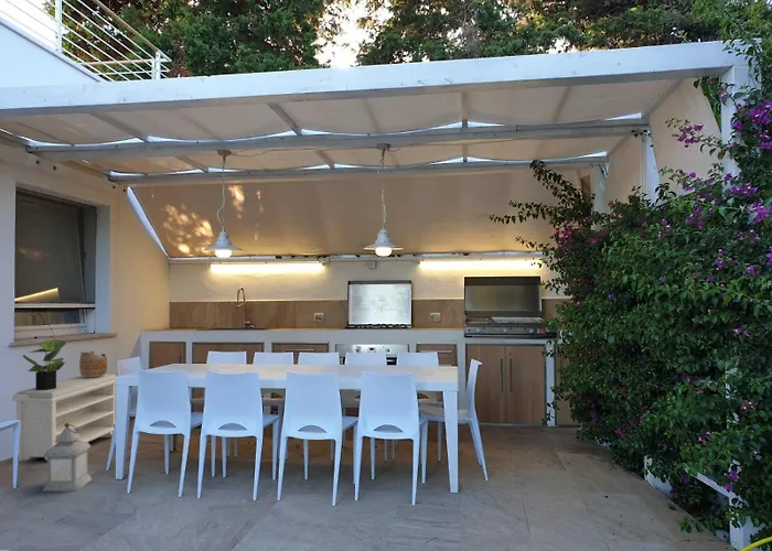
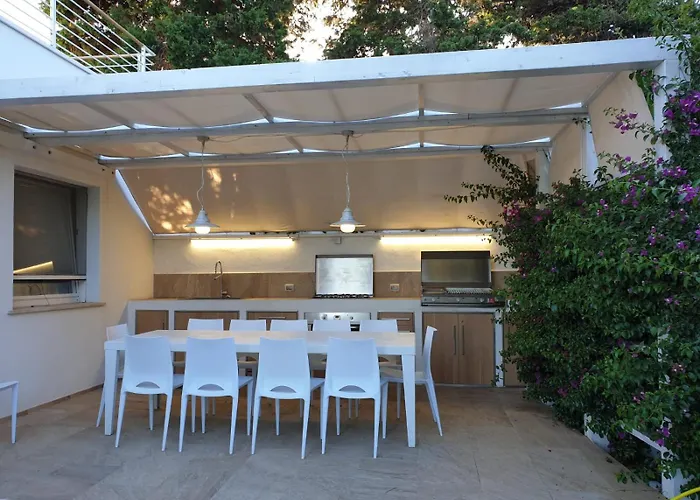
- bench (69, 414)
- ceramic pot (93, 364)
- lantern (67, 454)
- potted plant (51, 364)
